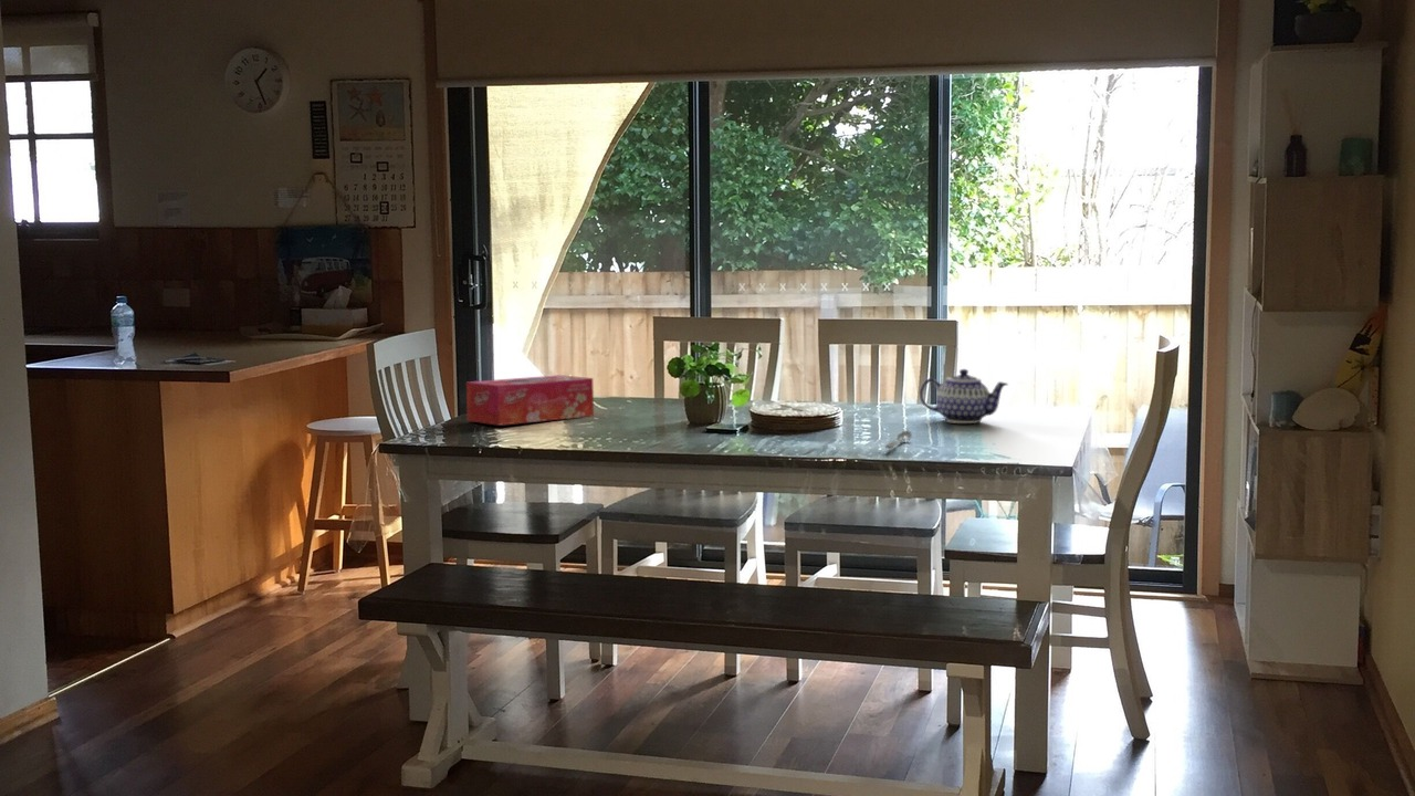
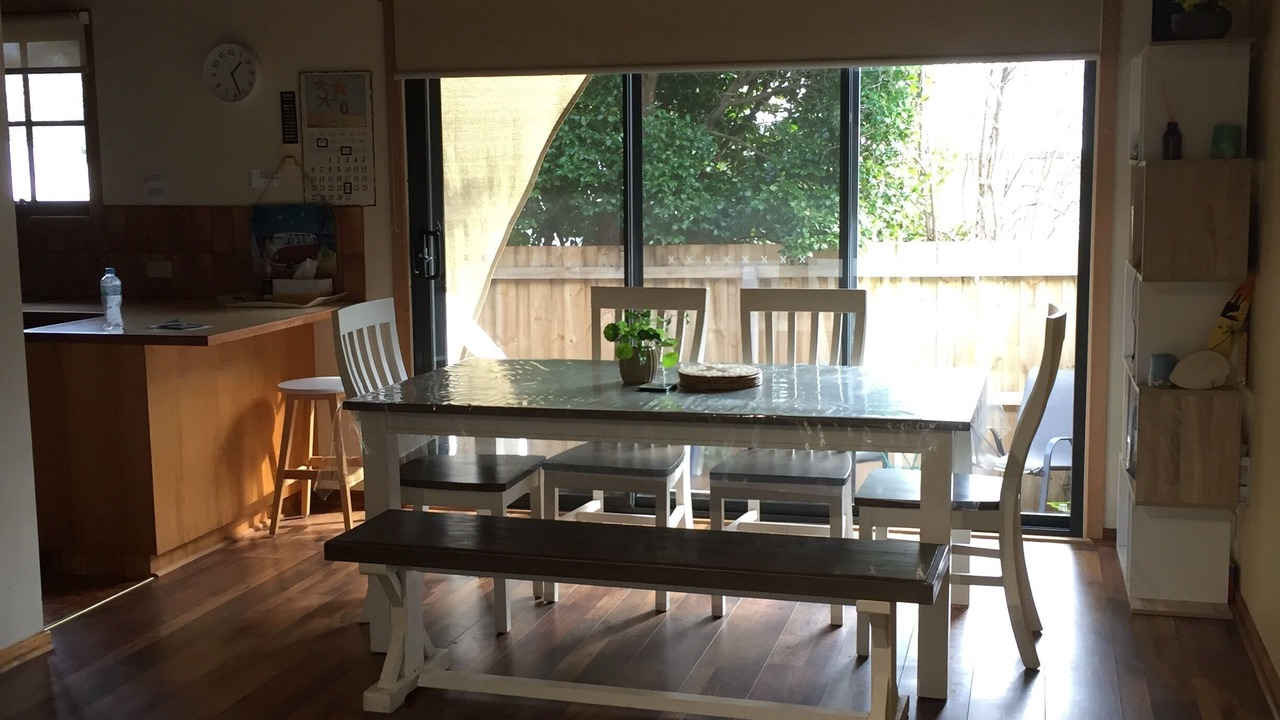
- spoon (898, 440)
- teapot (963, 395)
- tissue box (531, 399)
